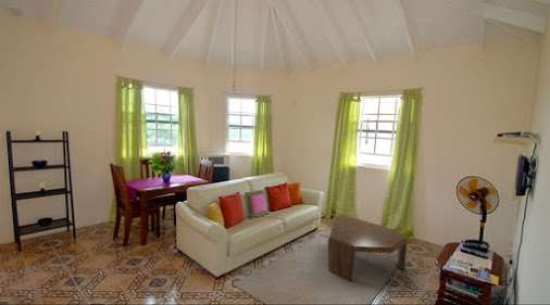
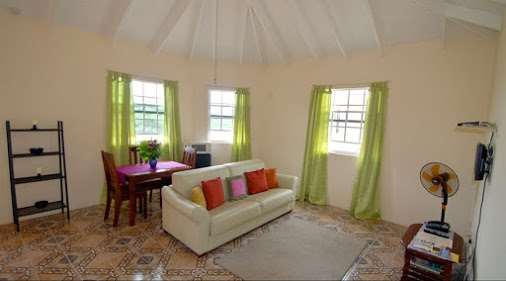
- coffee table (358, 244)
